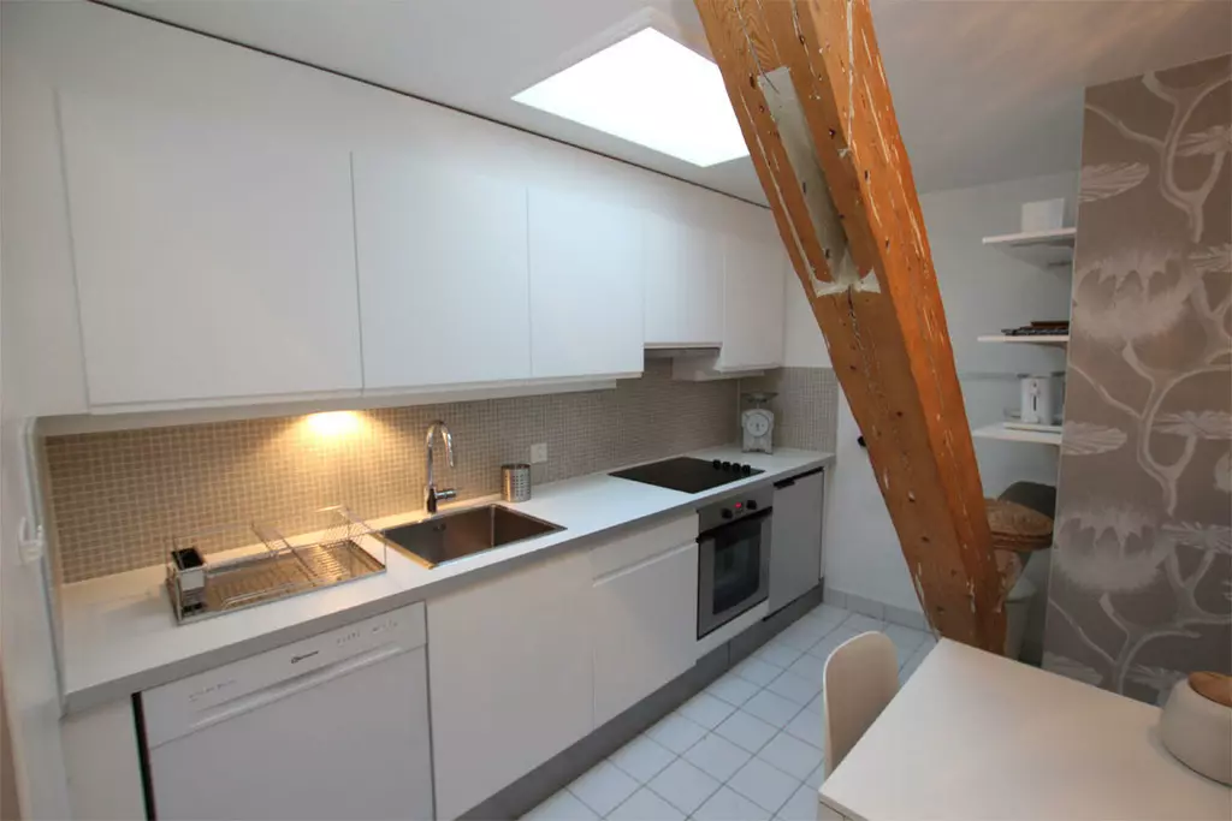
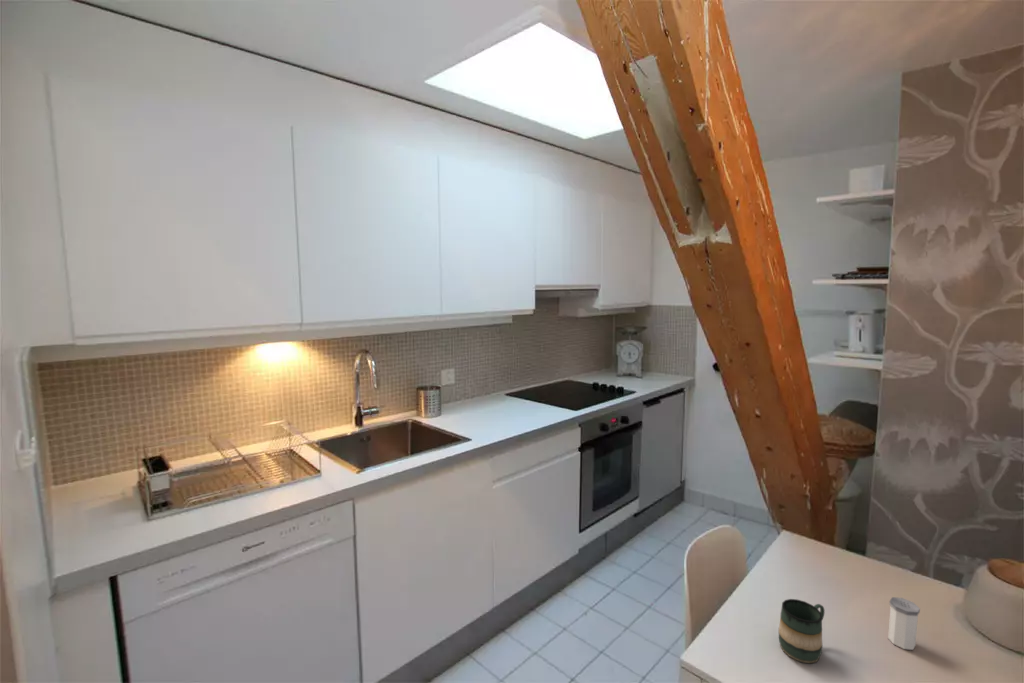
+ salt shaker (903, 623)
+ mug (805, 627)
